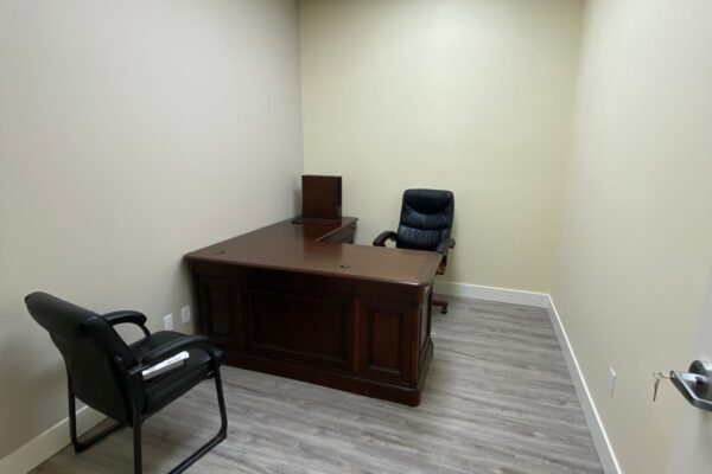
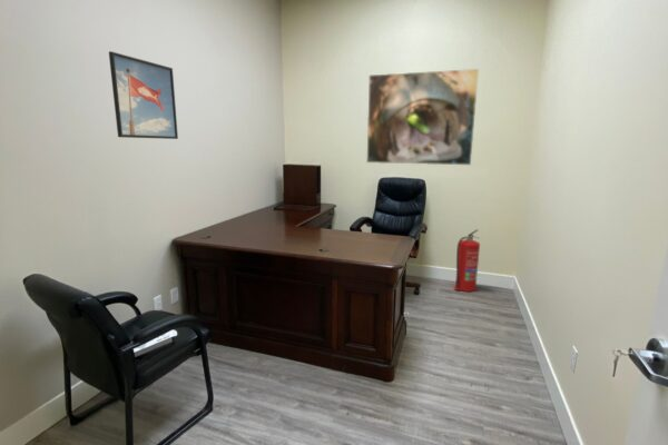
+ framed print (419, 119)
+ fire extinguisher (466, 259)
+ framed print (147, 100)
